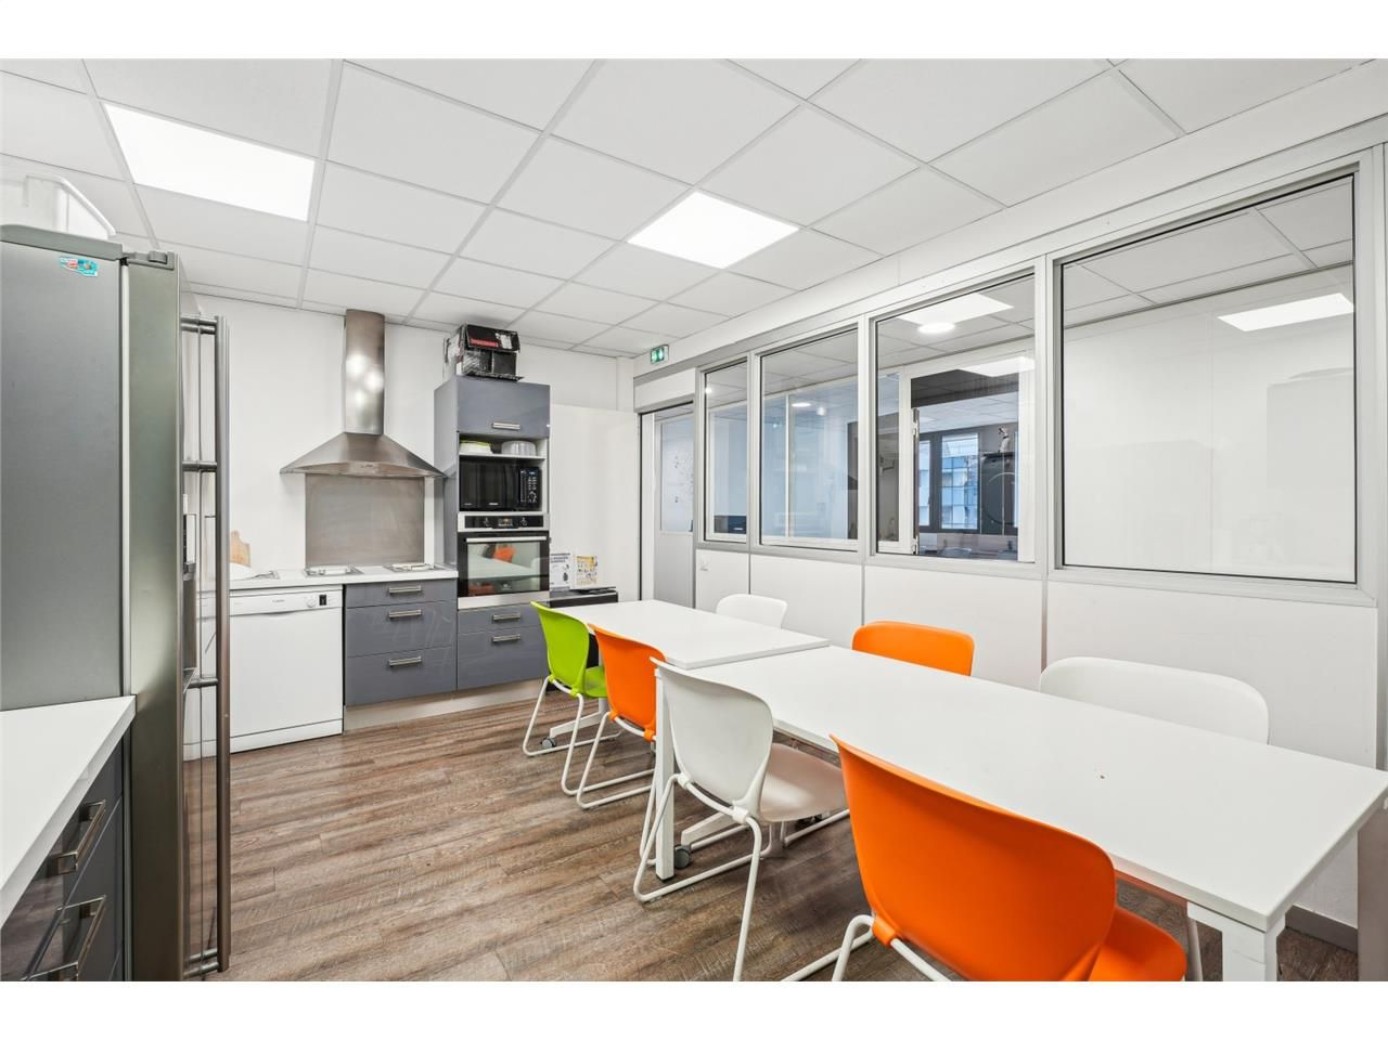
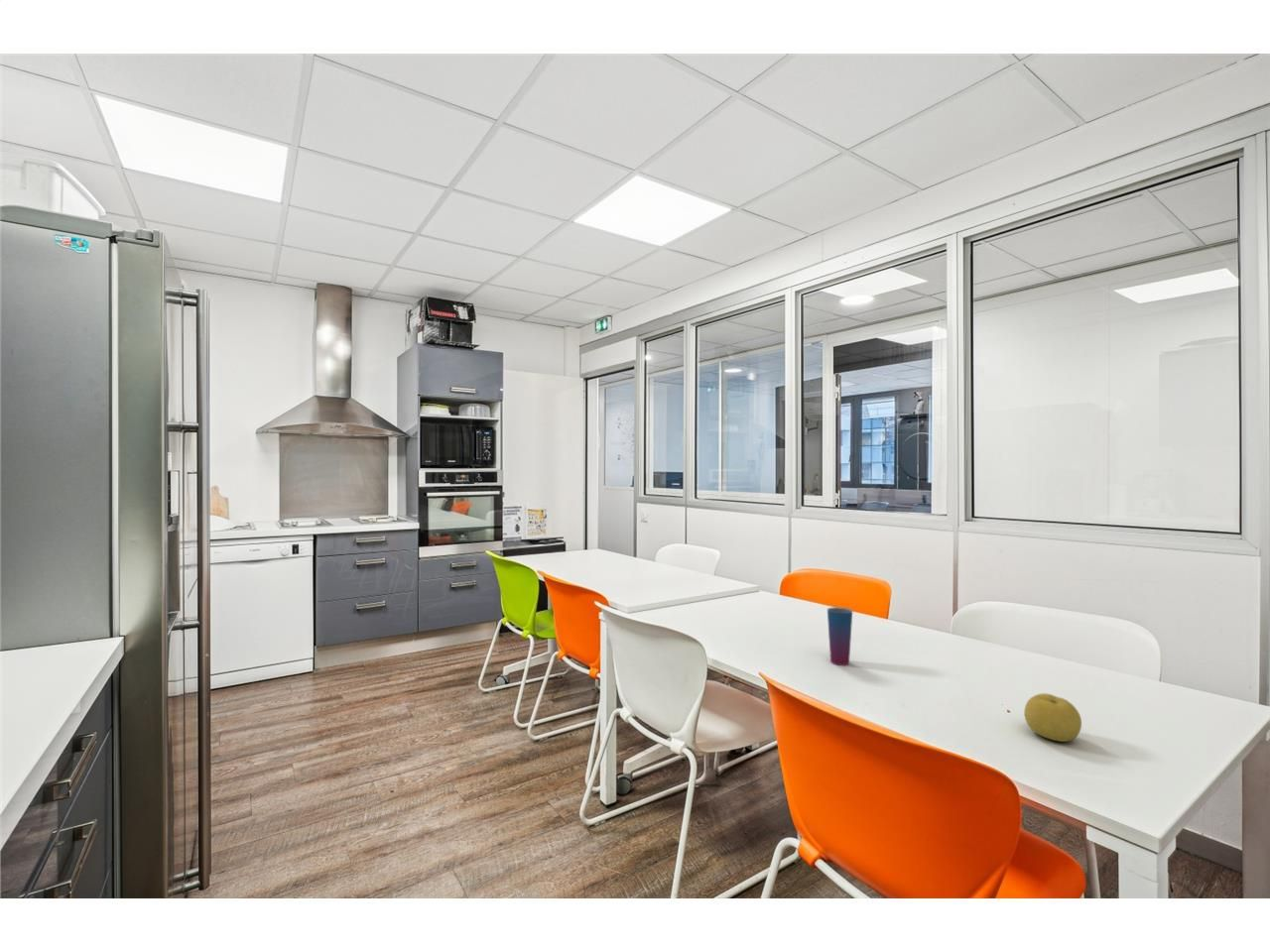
+ cup (839, 636)
+ fruit (1052, 717)
